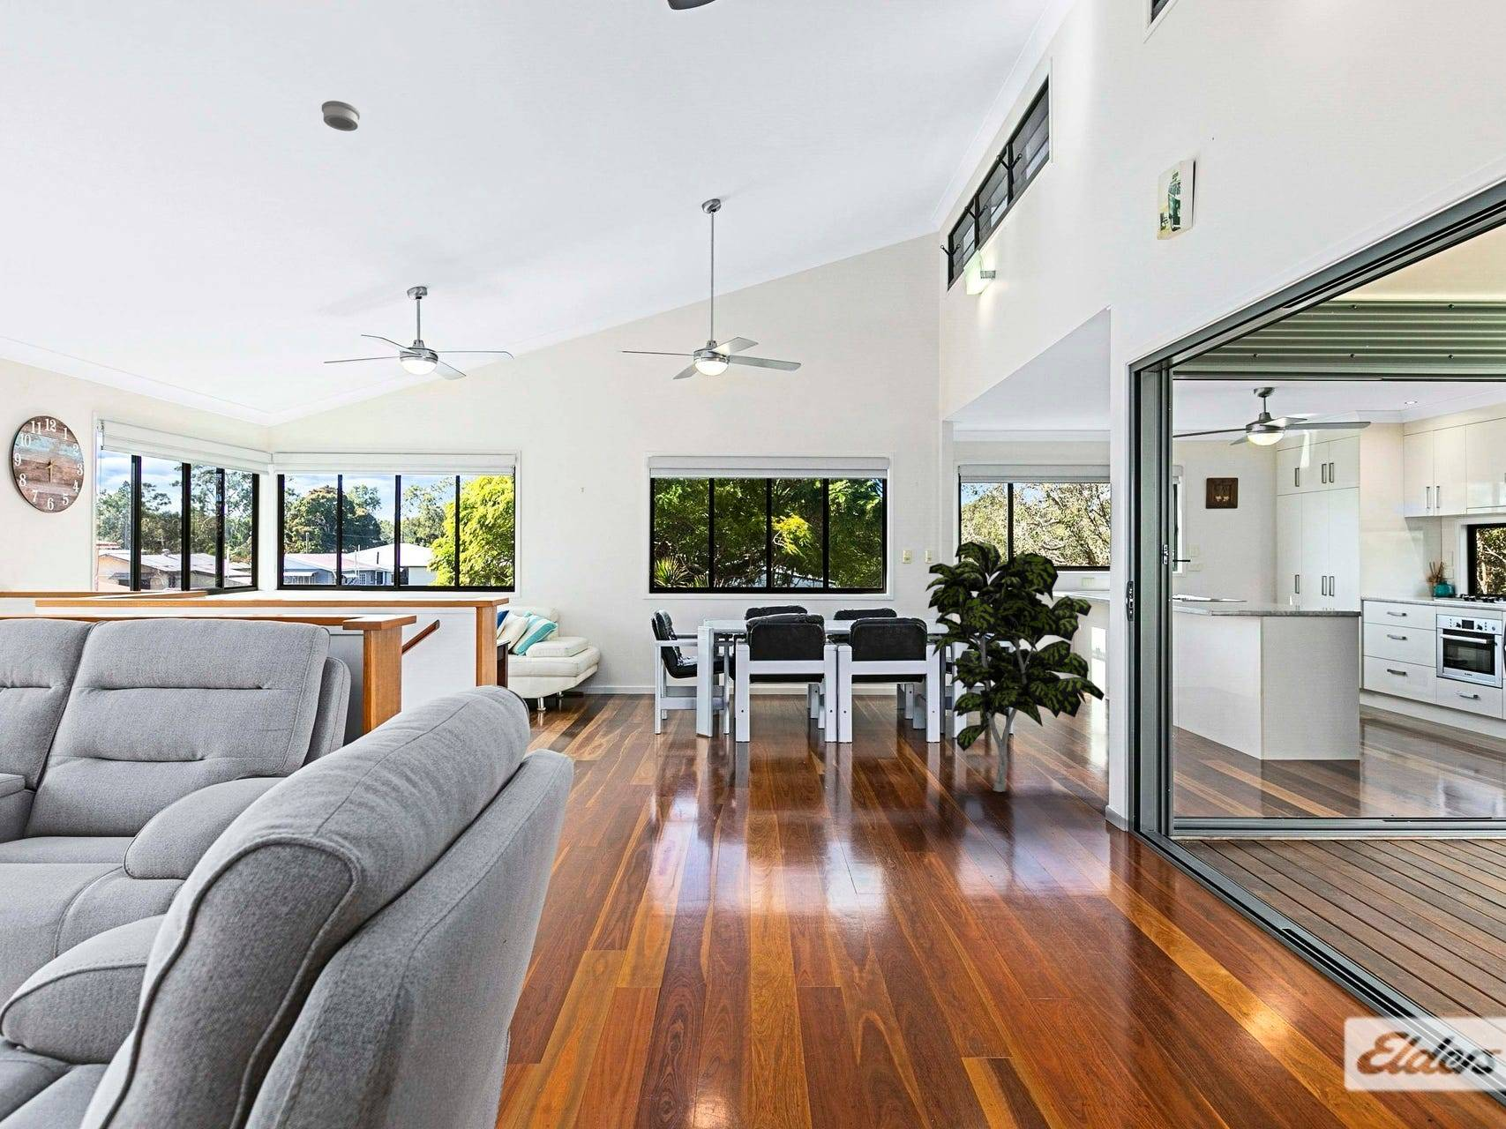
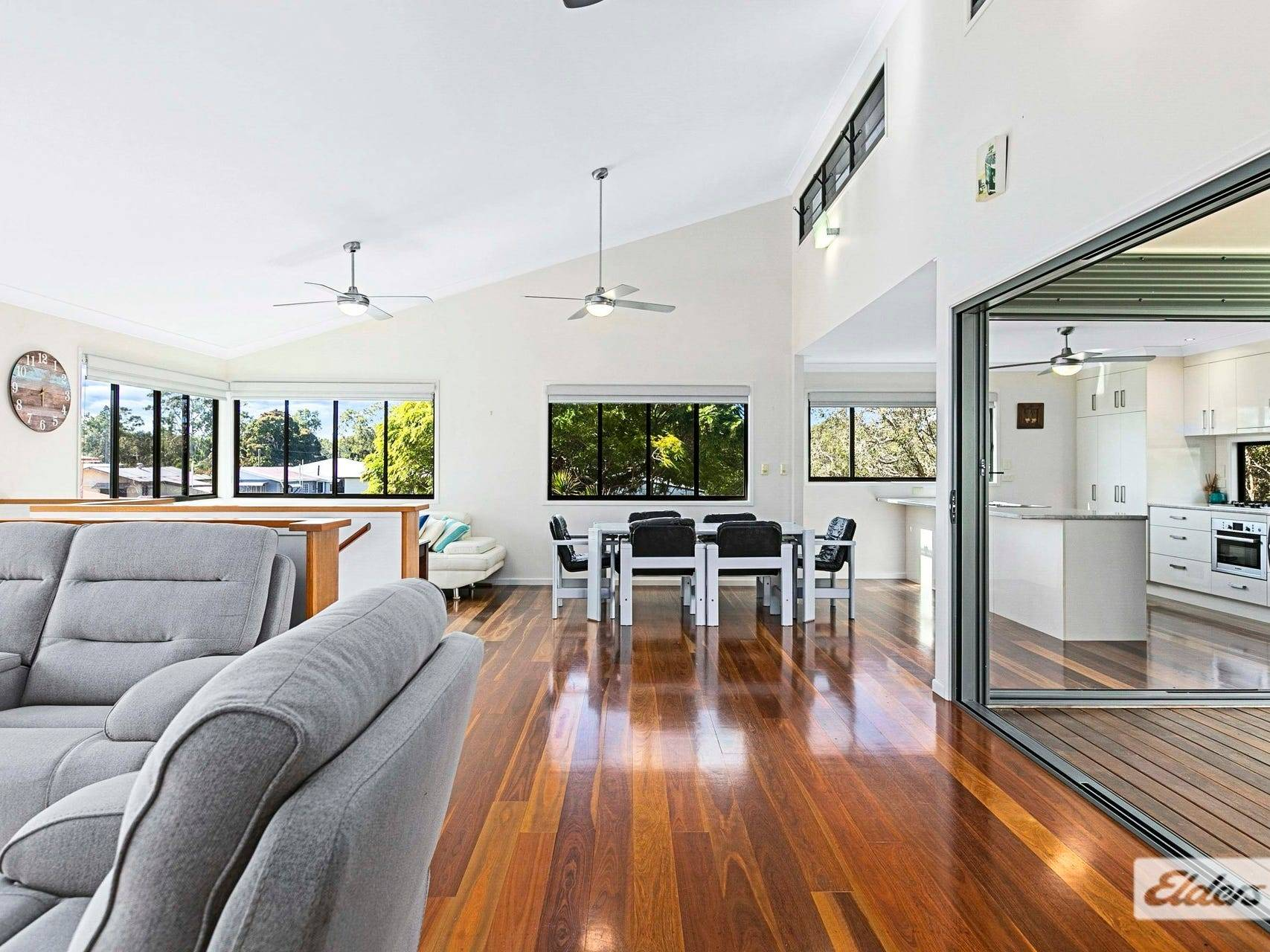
- smoke detector (340, 114)
- indoor plant (1010, 666)
